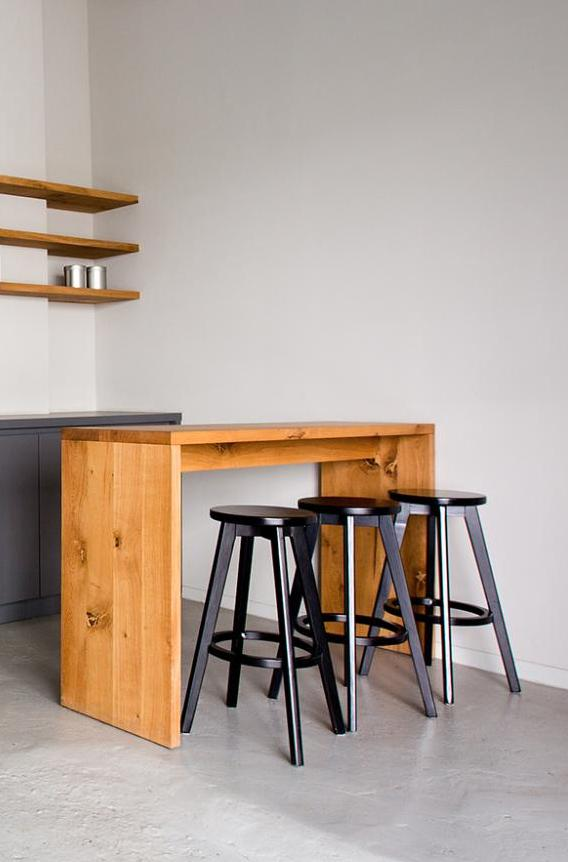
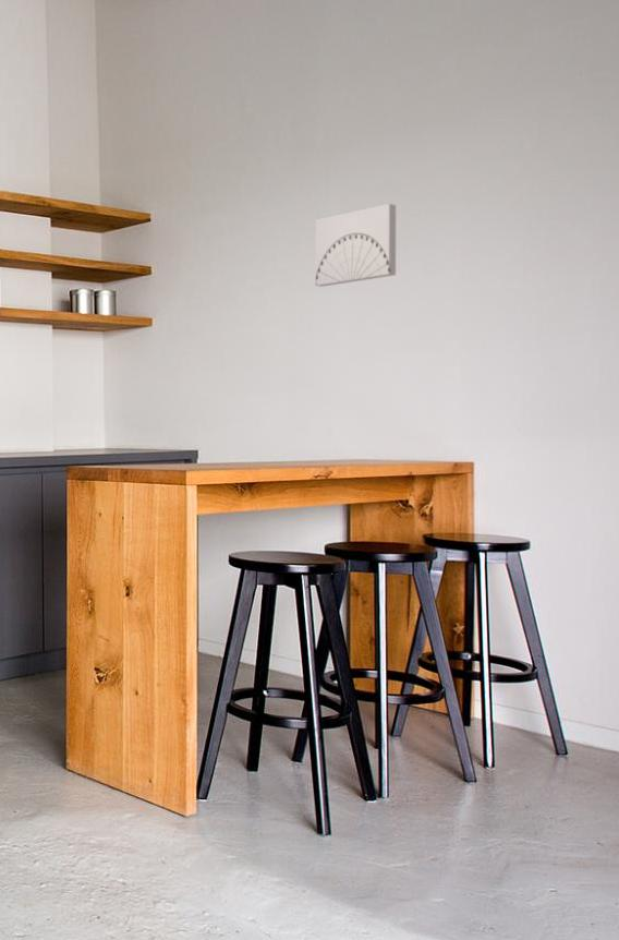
+ wall art (354, 246)
